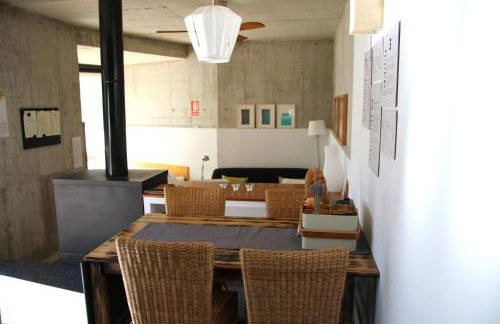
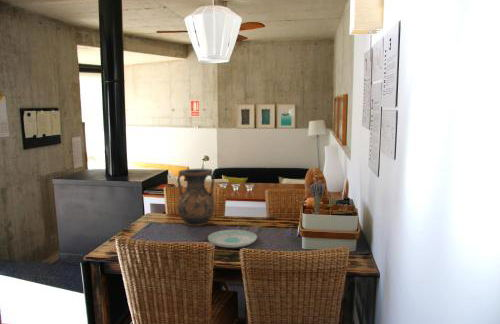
+ vase (195, 196)
+ plate (232, 238)
